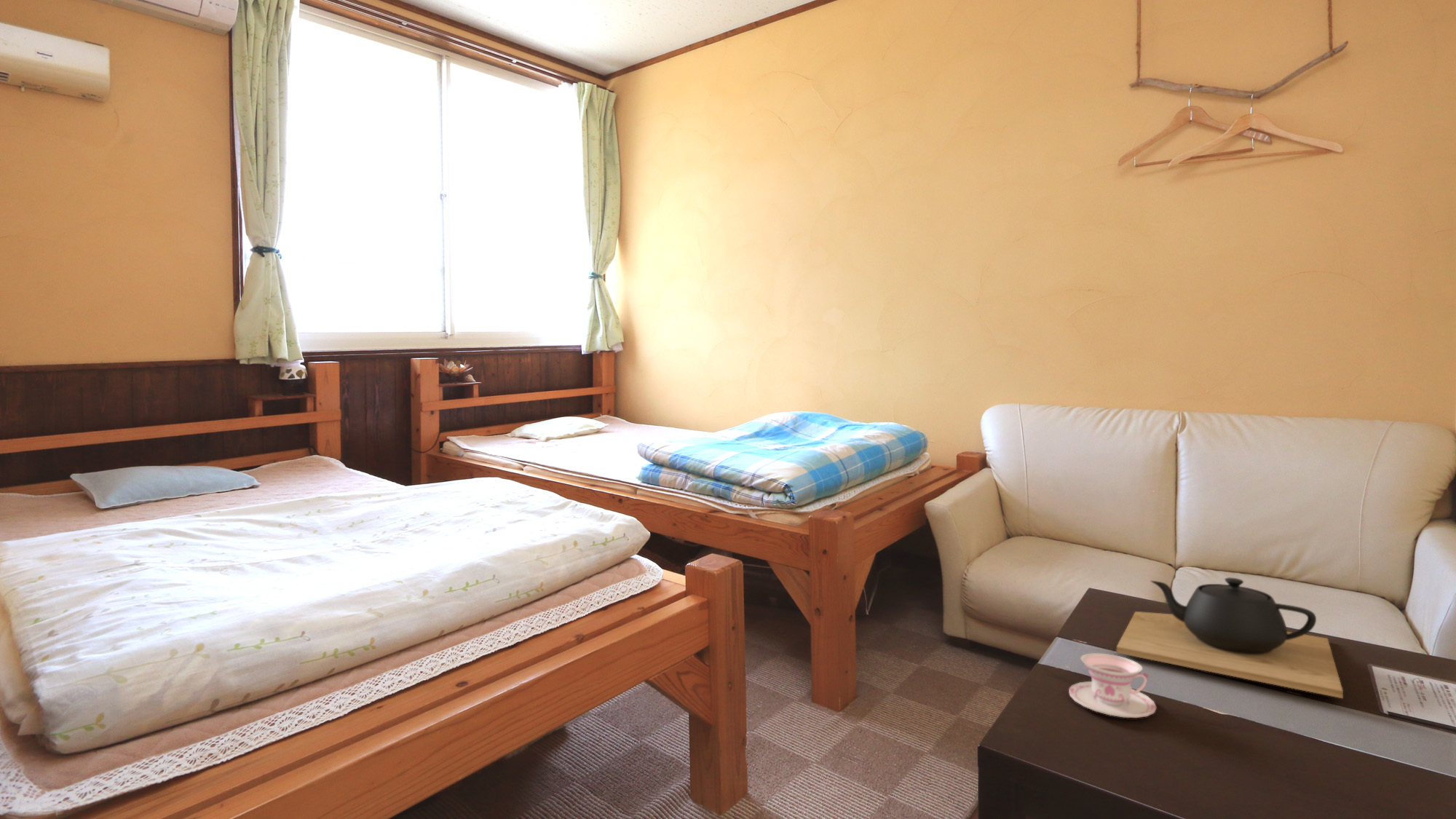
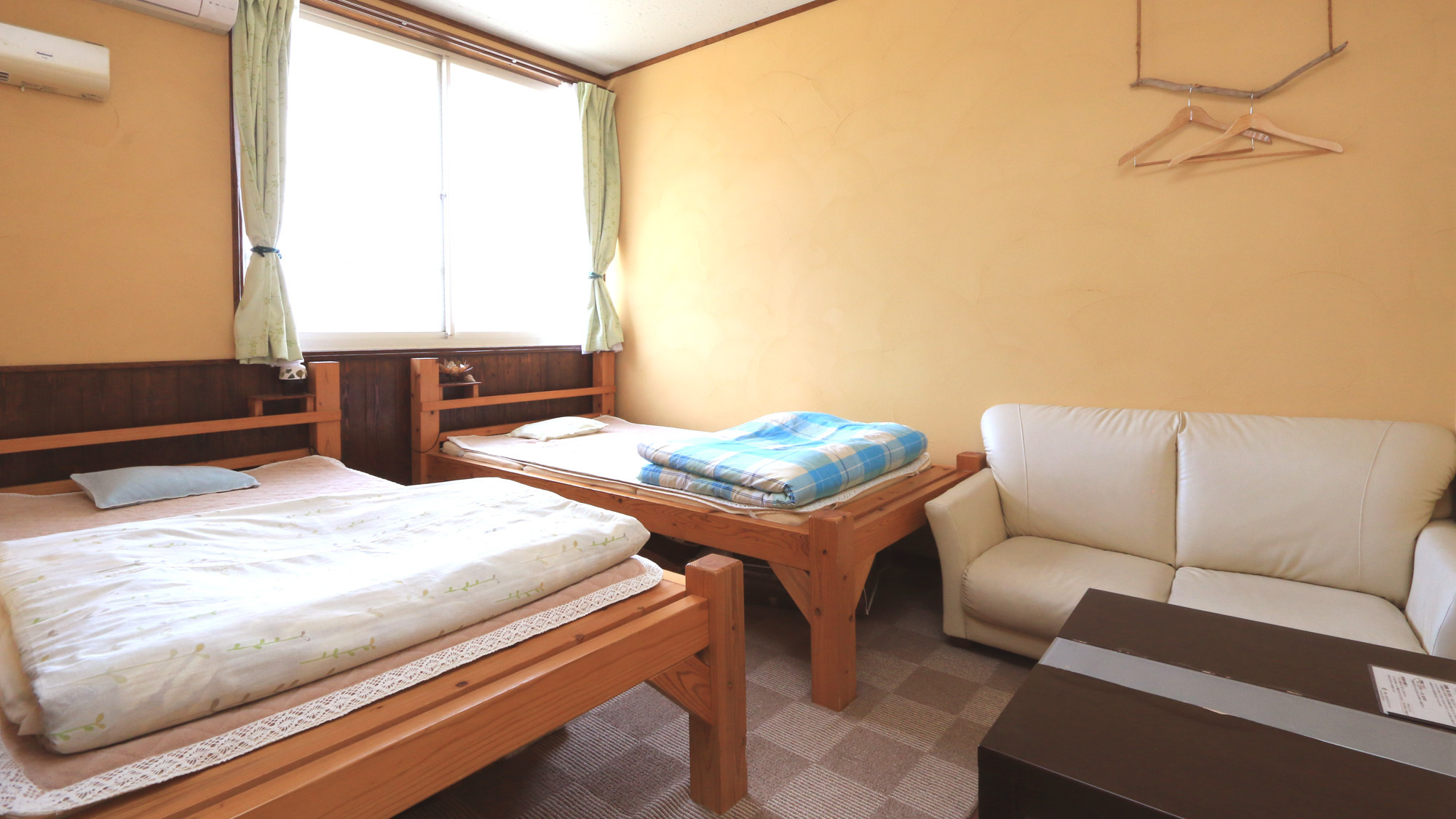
- teapot (1224, 613)
- teacup (1111, 681)
